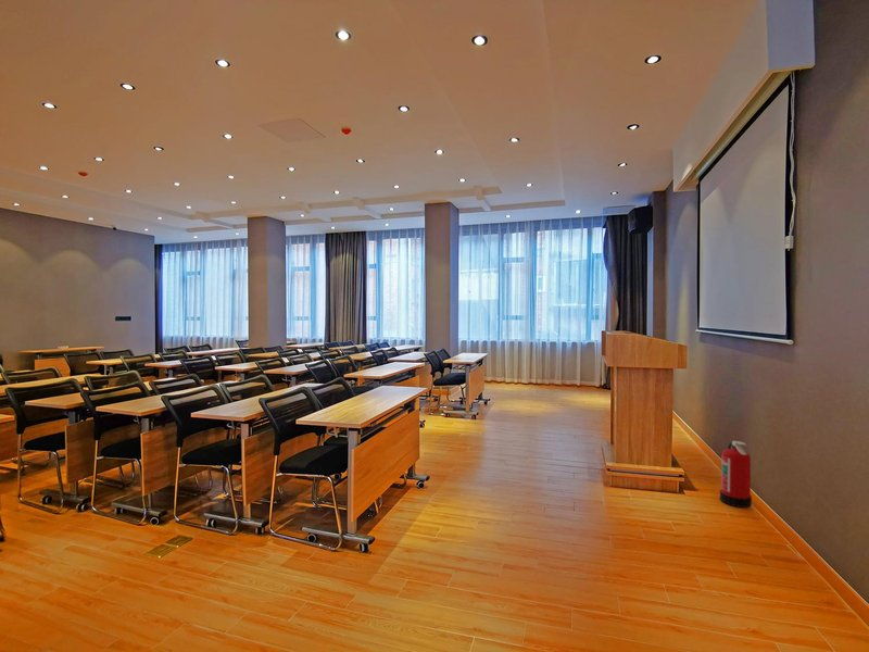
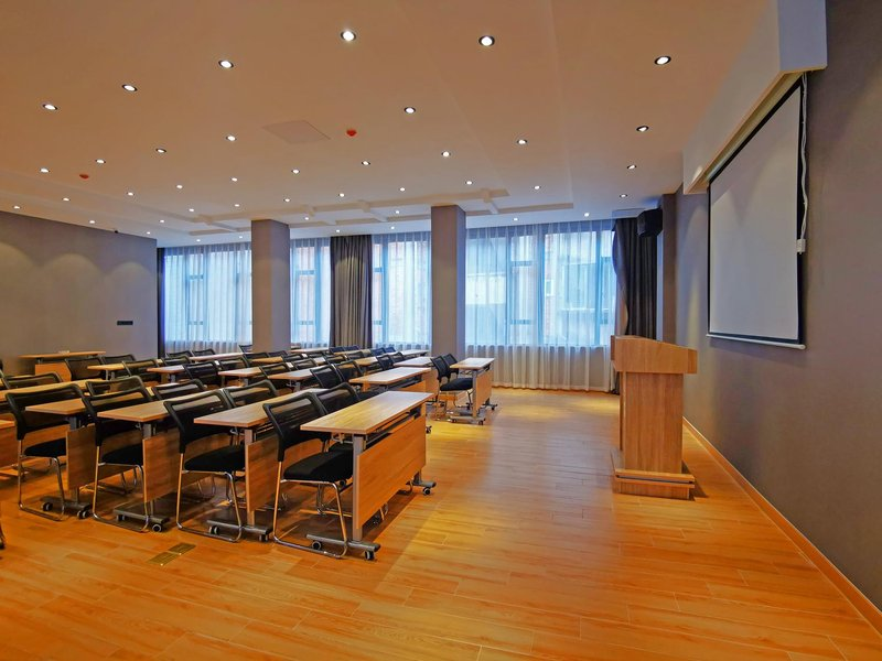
- fire extinguisher (735, 471)
